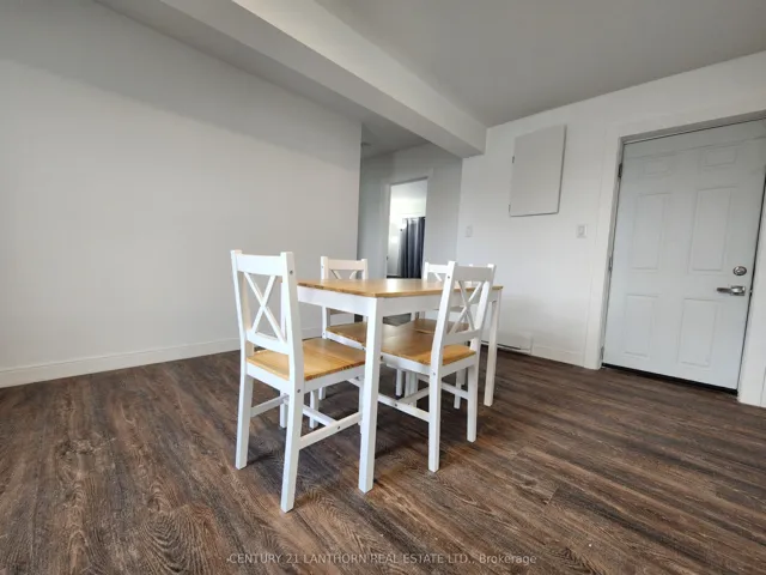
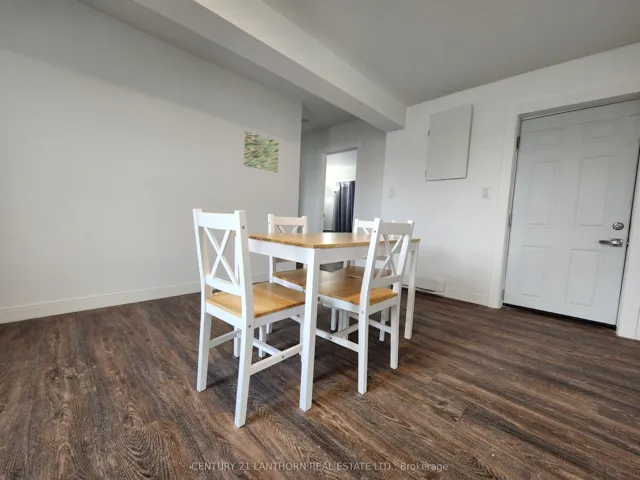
+ wall art (261, 153)
